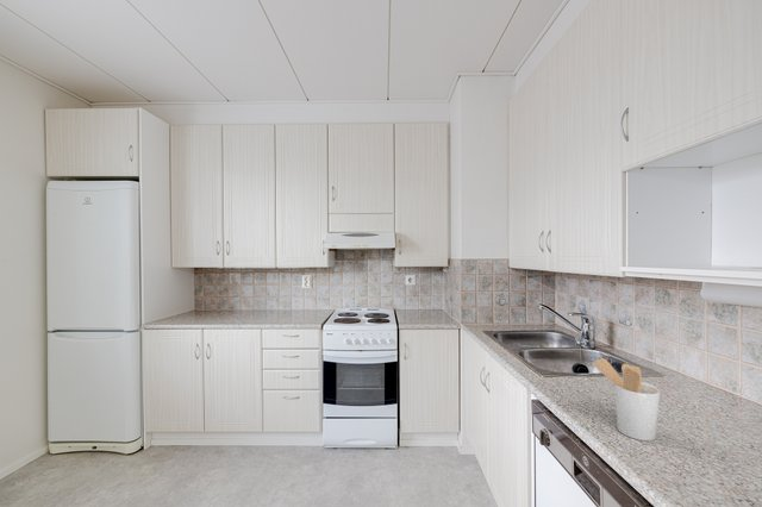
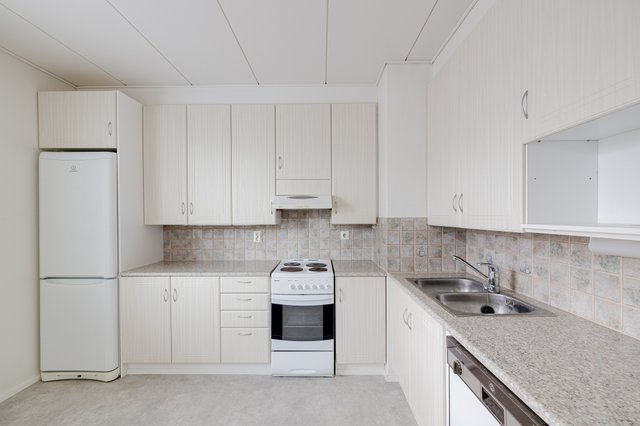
- utensil holder (624, 395)
